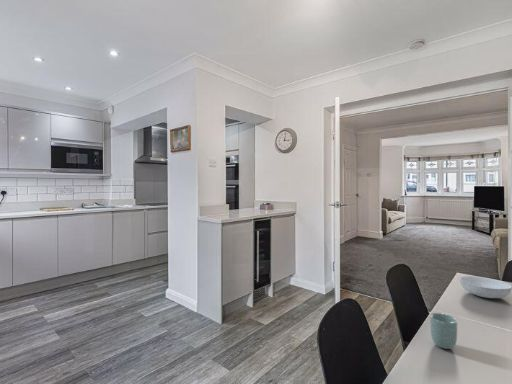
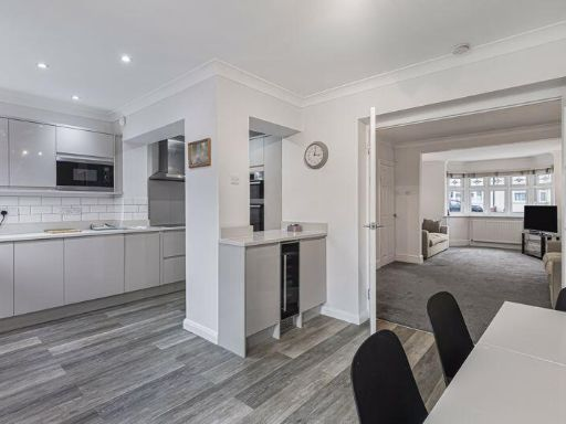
- serving bowl (484, 288)
- cup (443, 331)
